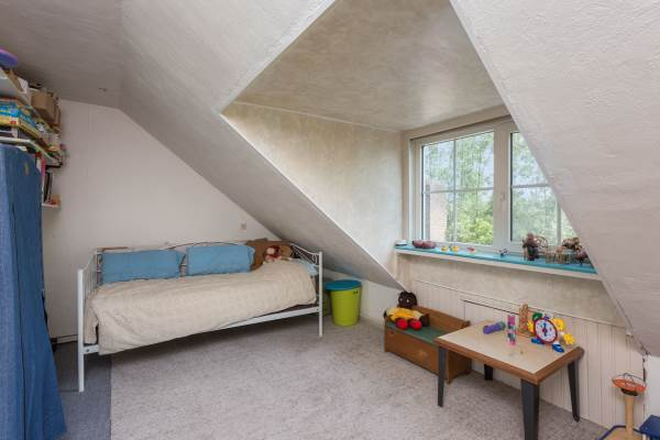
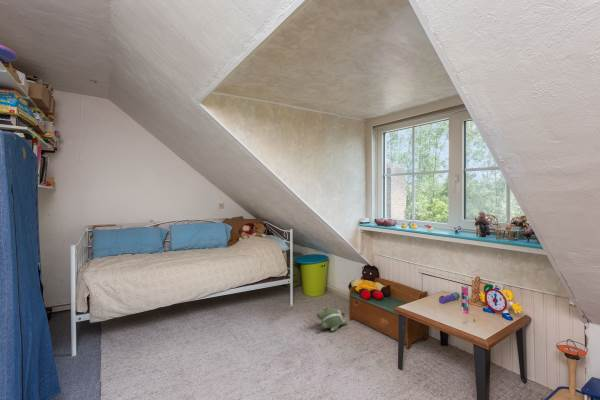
+ plush toy (333, 317)
